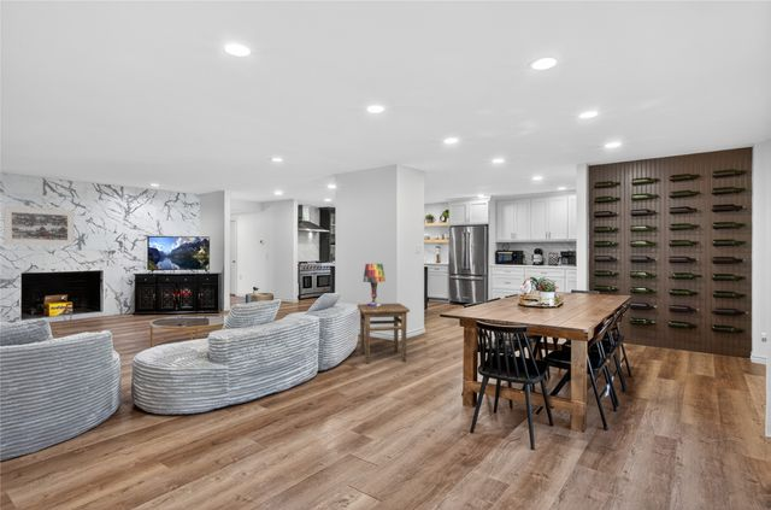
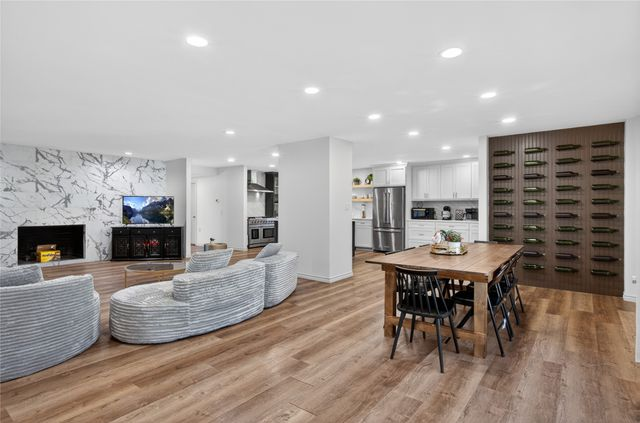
- table lamp (373, 285)
- side table (382, 329)
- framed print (40, 227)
